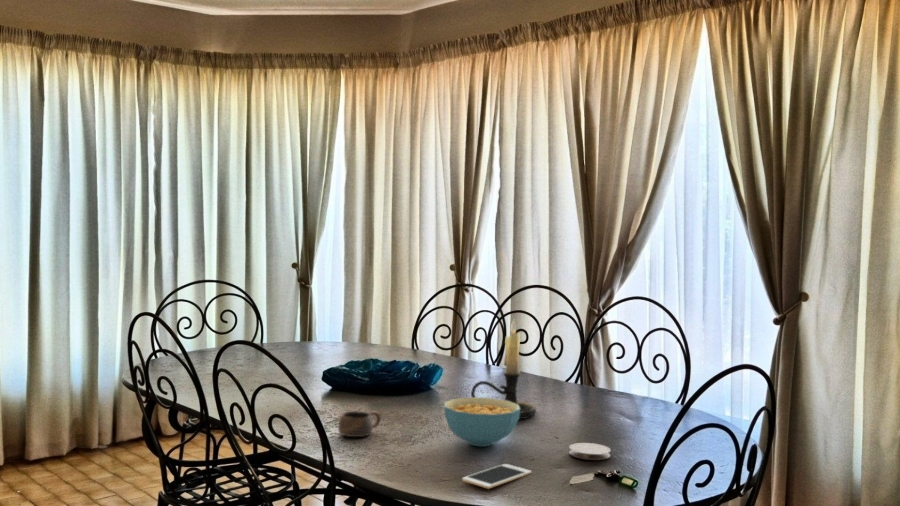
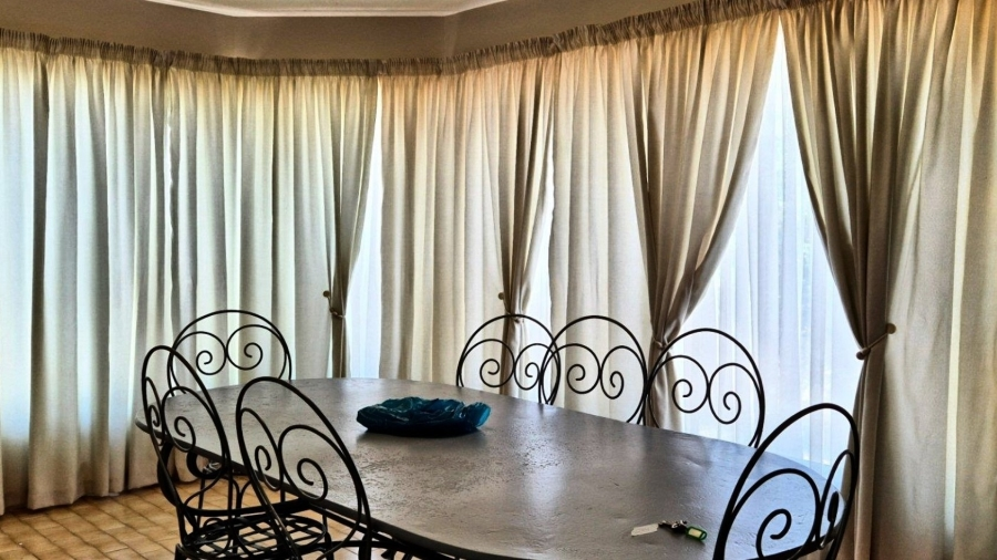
- cereal bowl (481, 424)
- cup (360, 423)
- candle holder (504, 365)
- coaster (589, 451)
- cell phone (497, 475)
